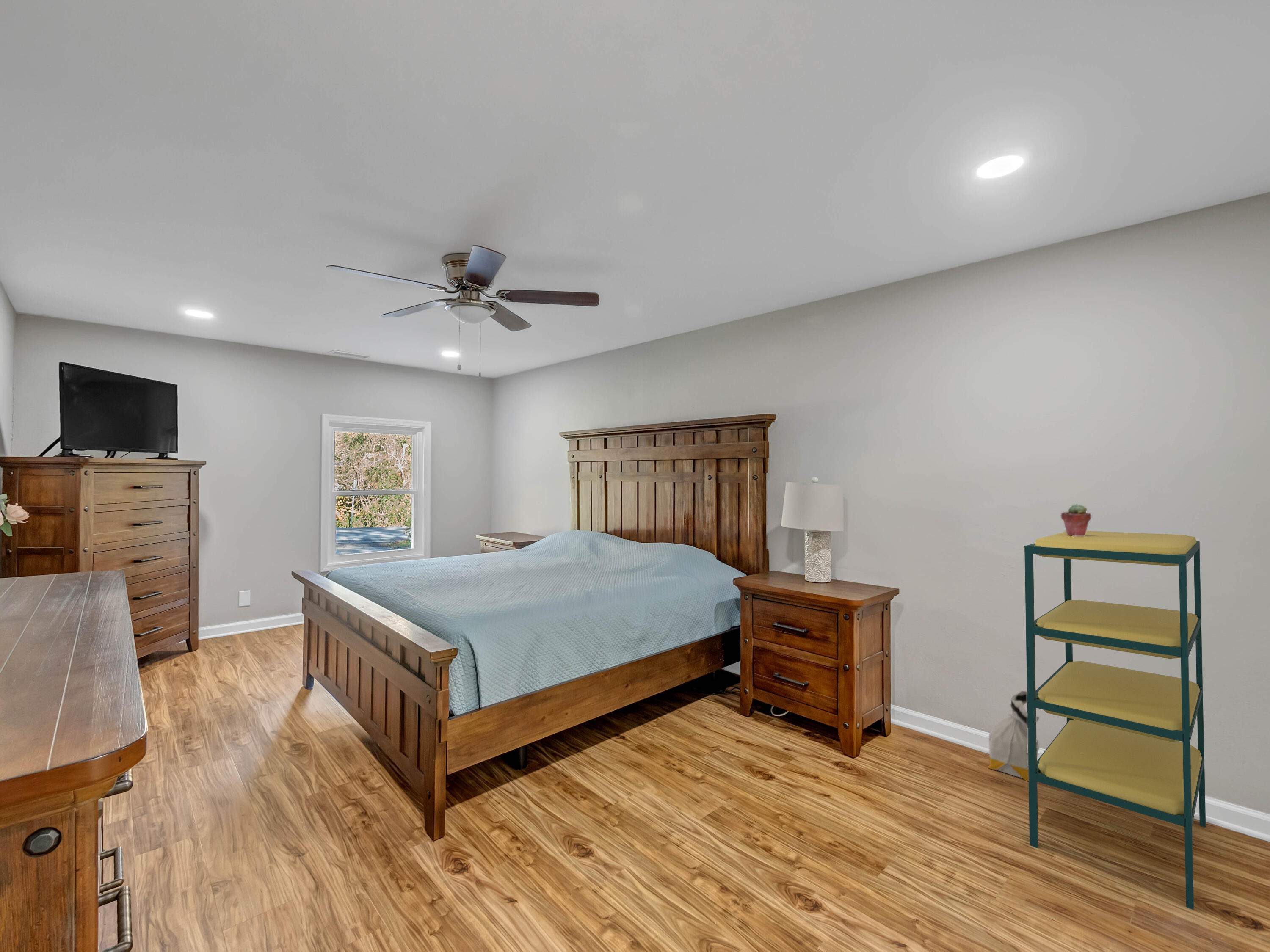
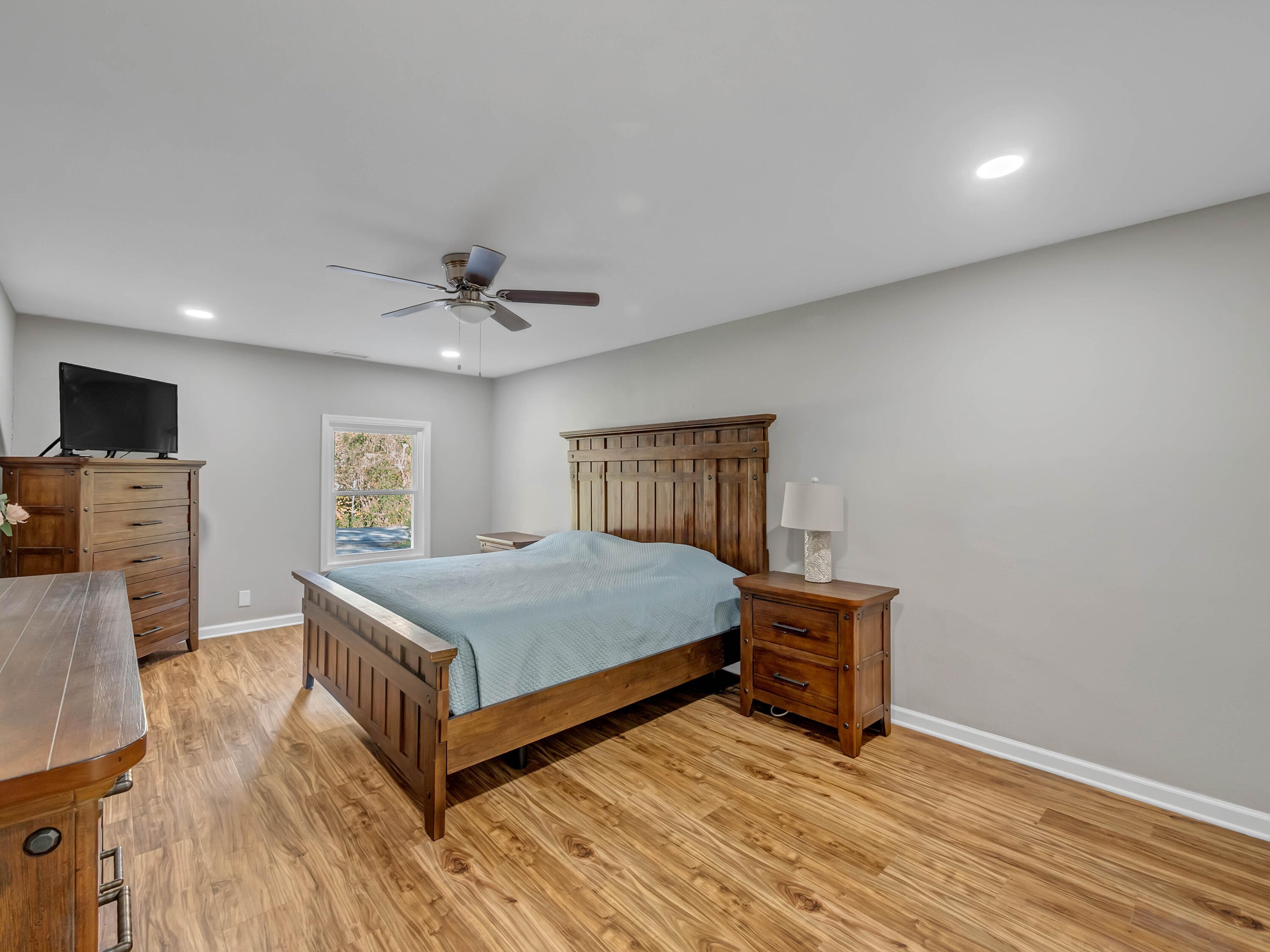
- potted succulent (1076, 518)
- shelving unit (1117, 684)
- bag (1016, 730)
